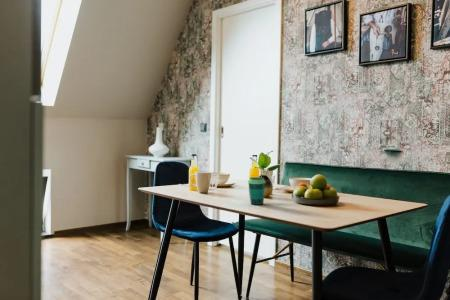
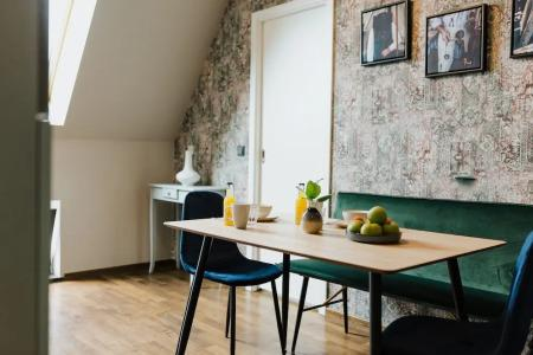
- cup (256, 190)
